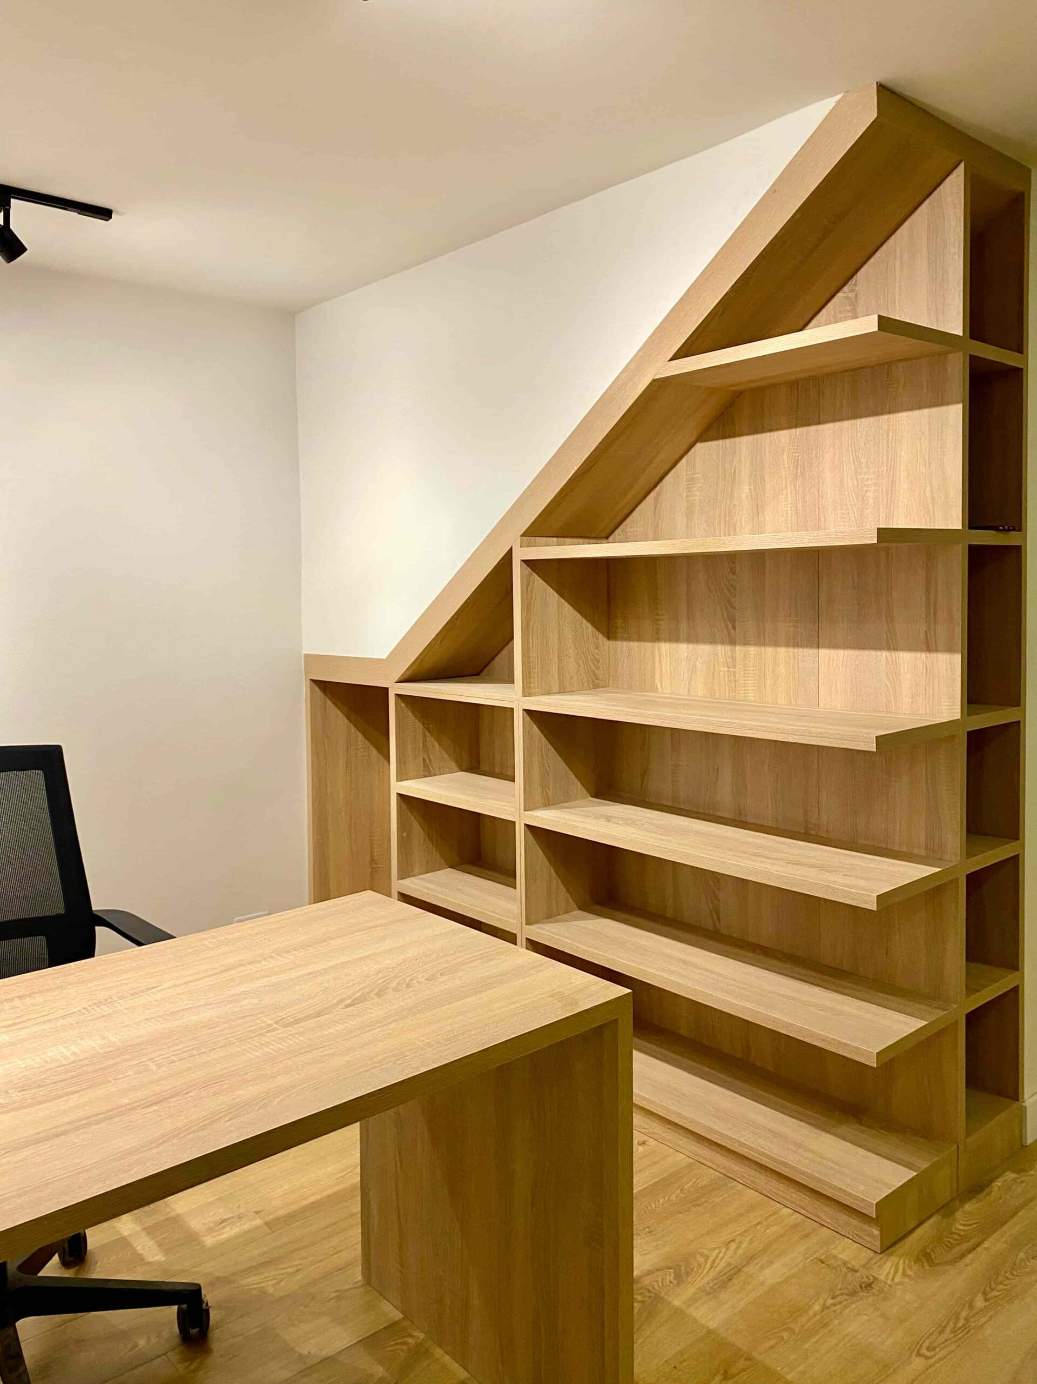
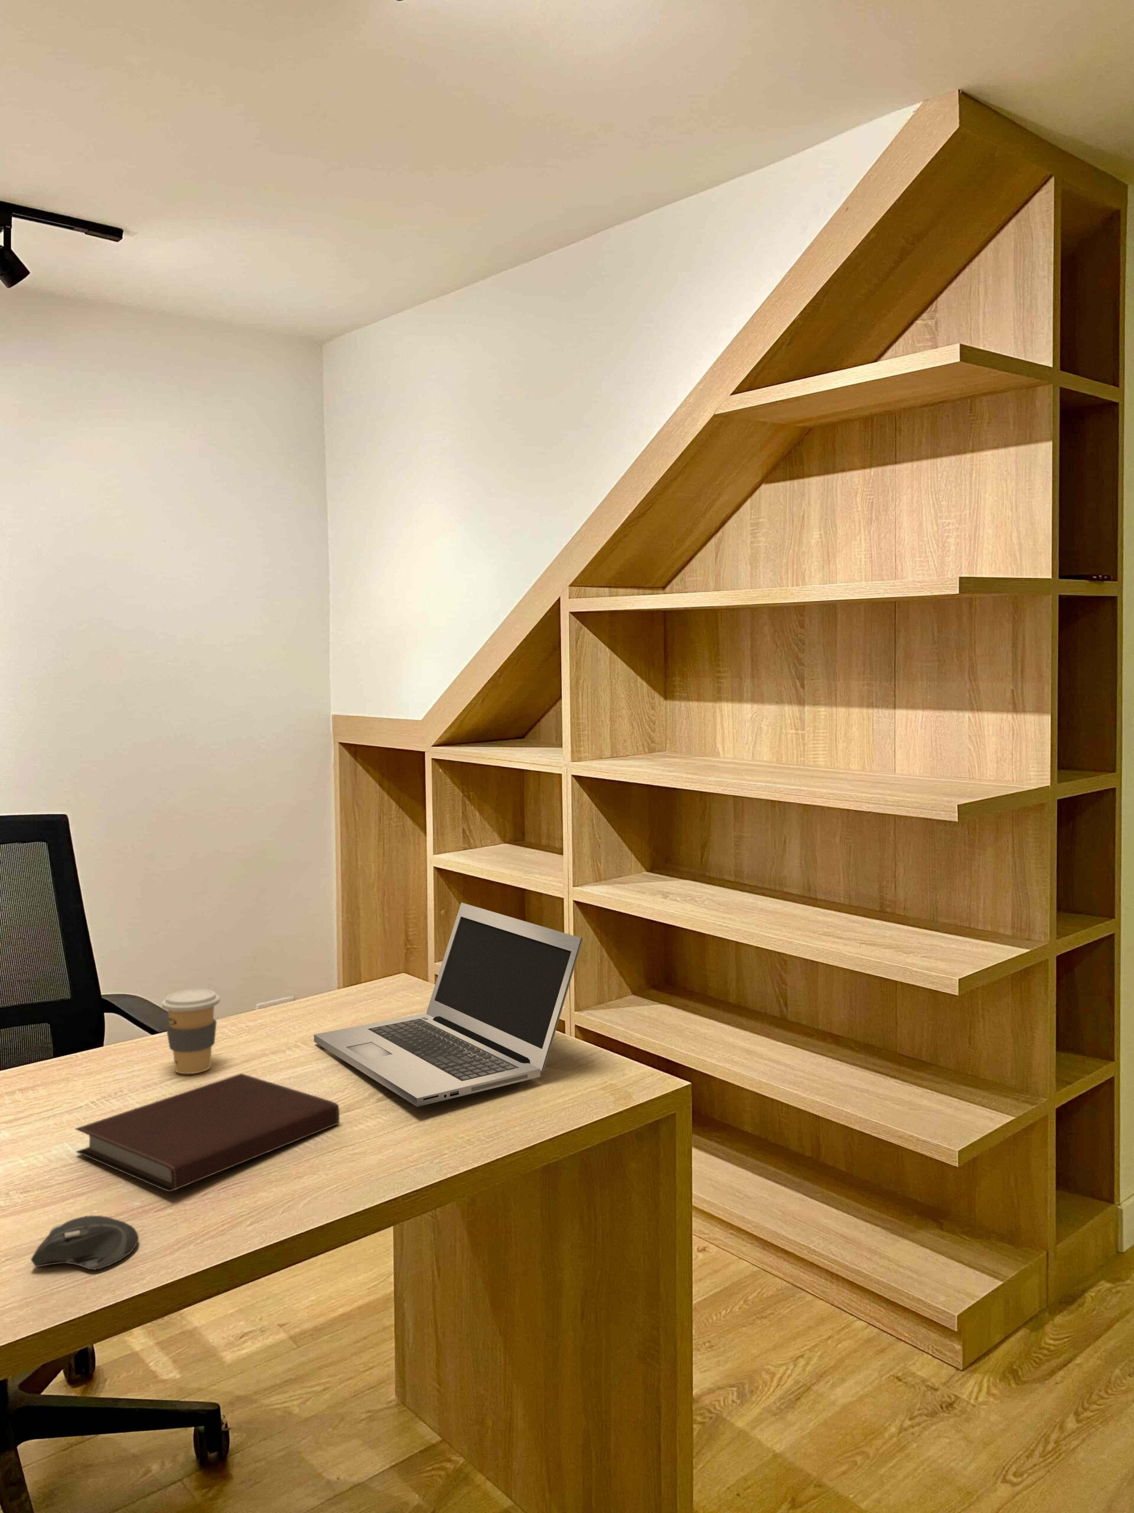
+ computer mouse (85, 1238)
+ laptop (443, 994)
+ coffee cup (192, 1032)
+ notebook (211, 1127)
